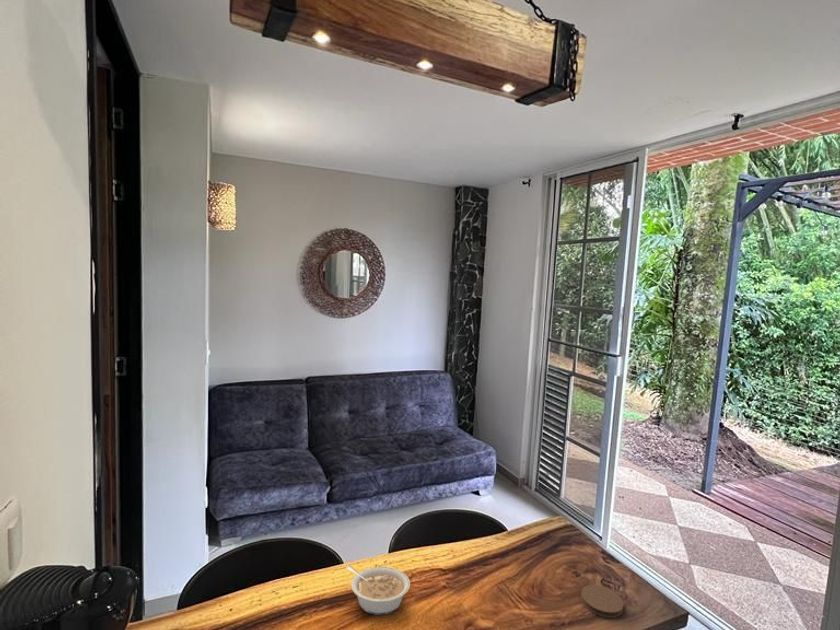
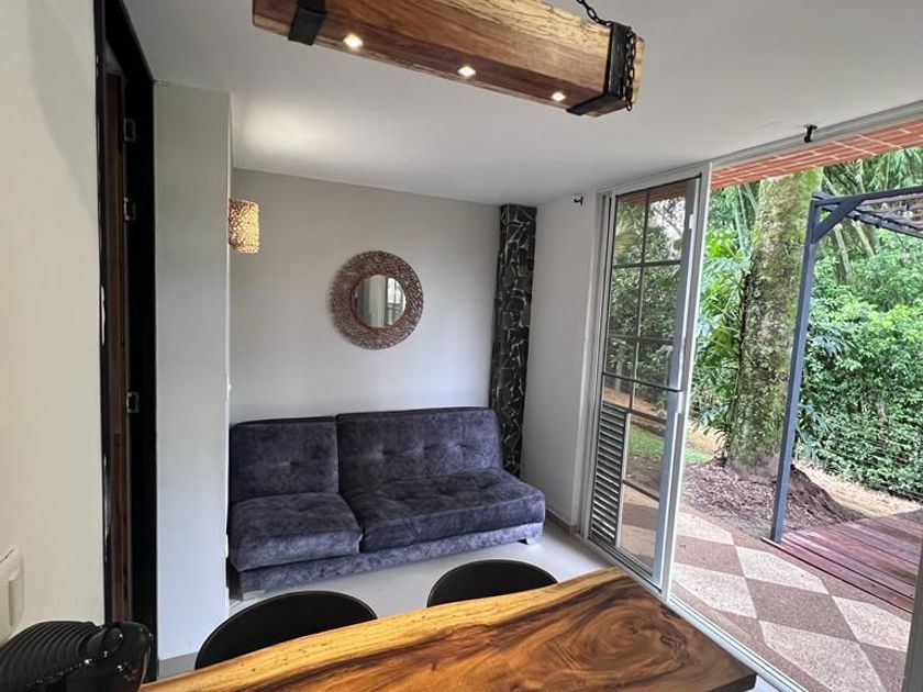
- legume (378, 590)
- coaster (601, 600)
